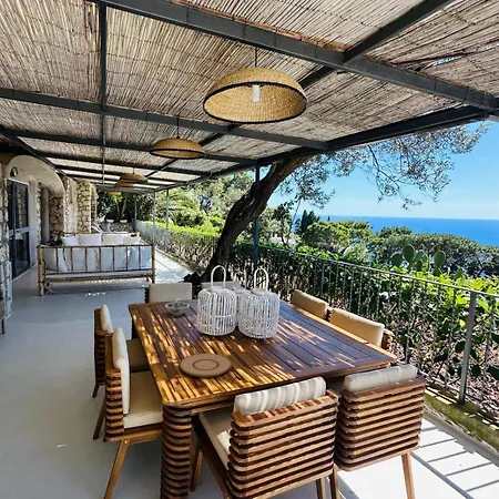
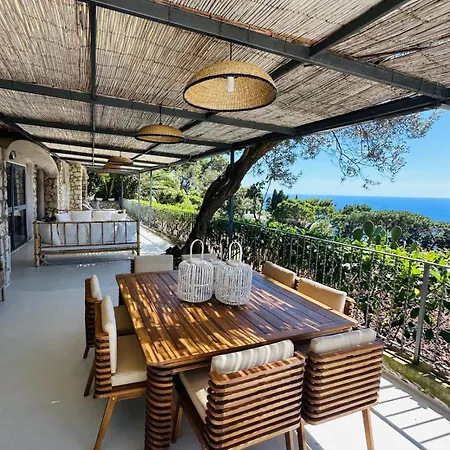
- plate (205, 365)
- bowl (175, 307)
